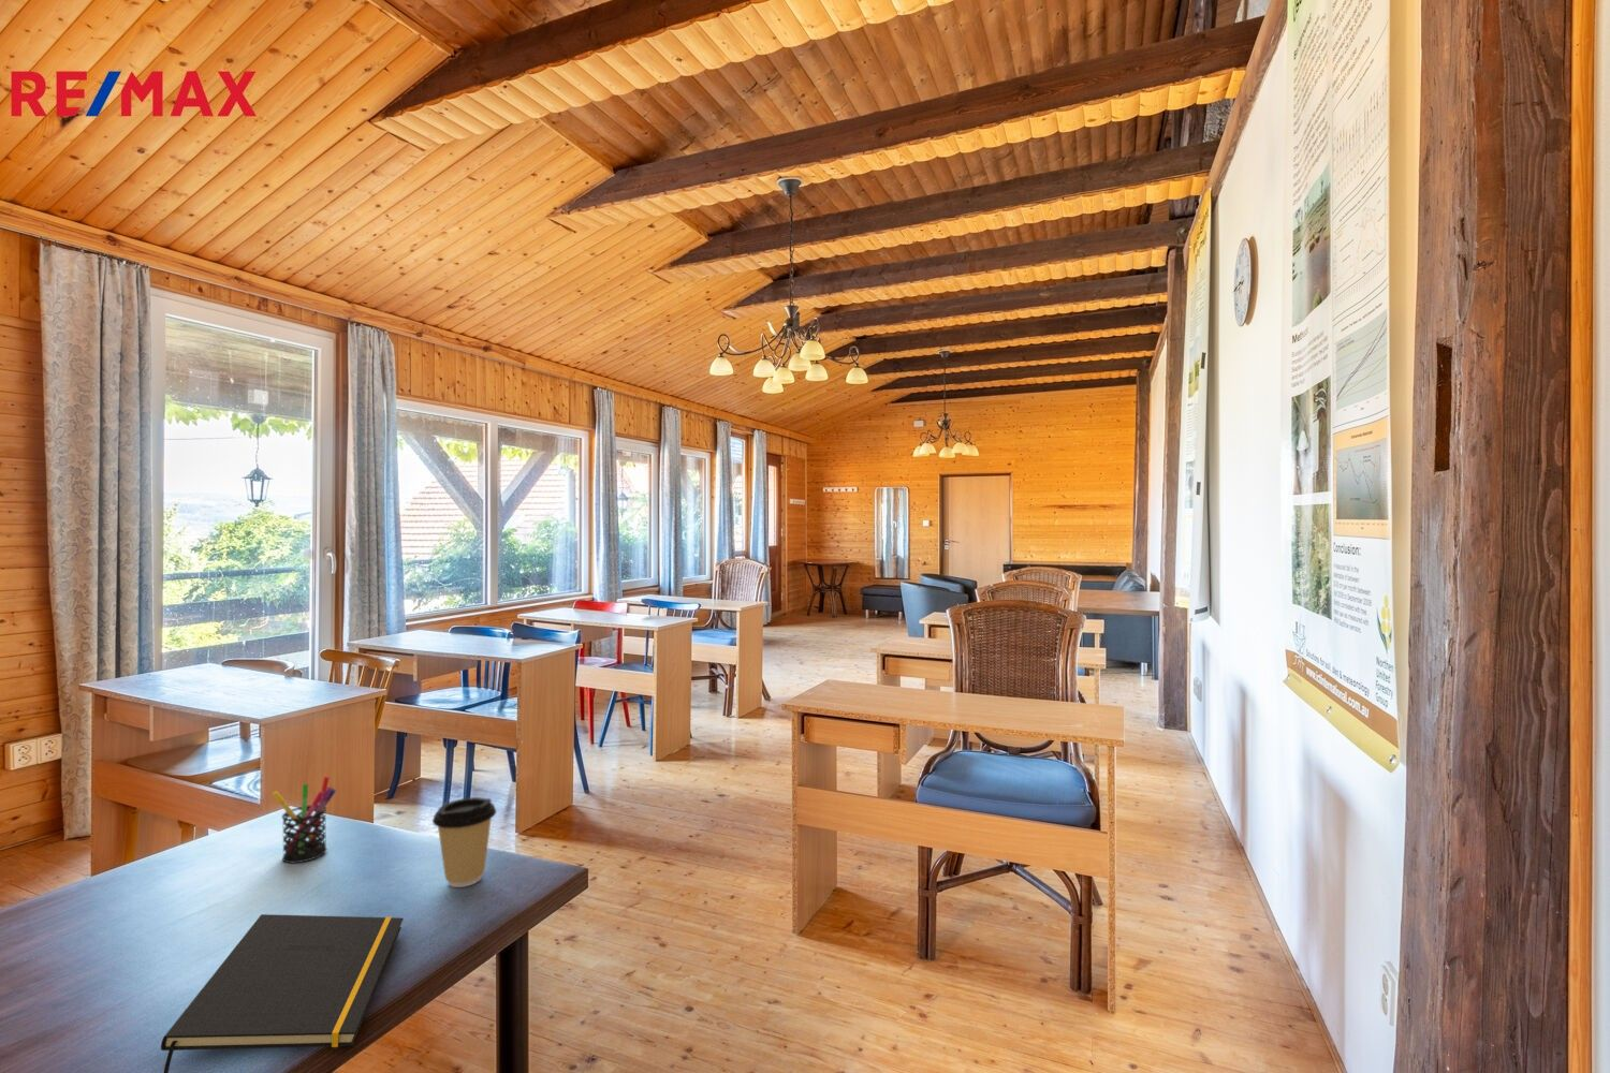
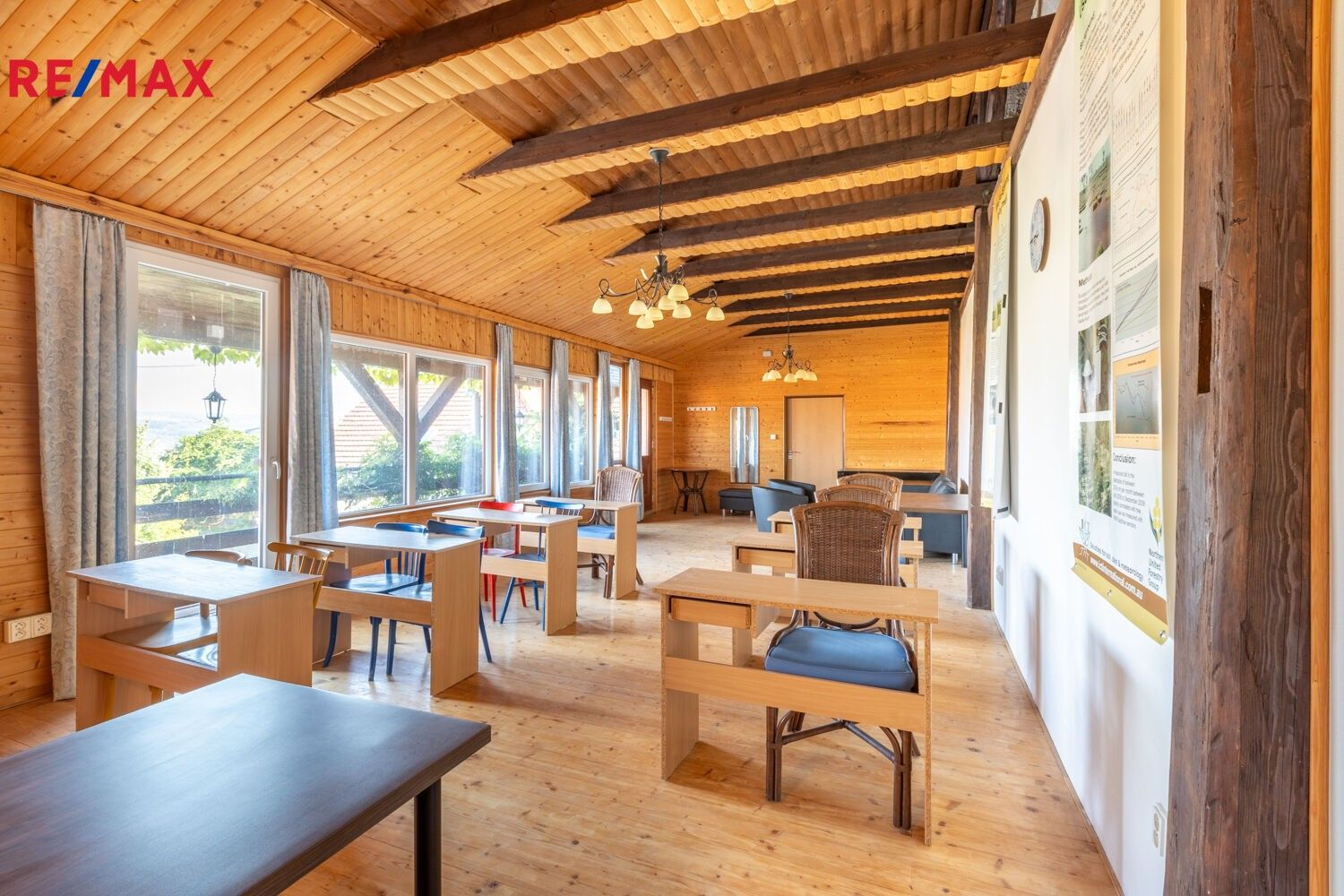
- pen holder (307, 816)
- coffee cup (465, 841)
- notepad (302, 974)
